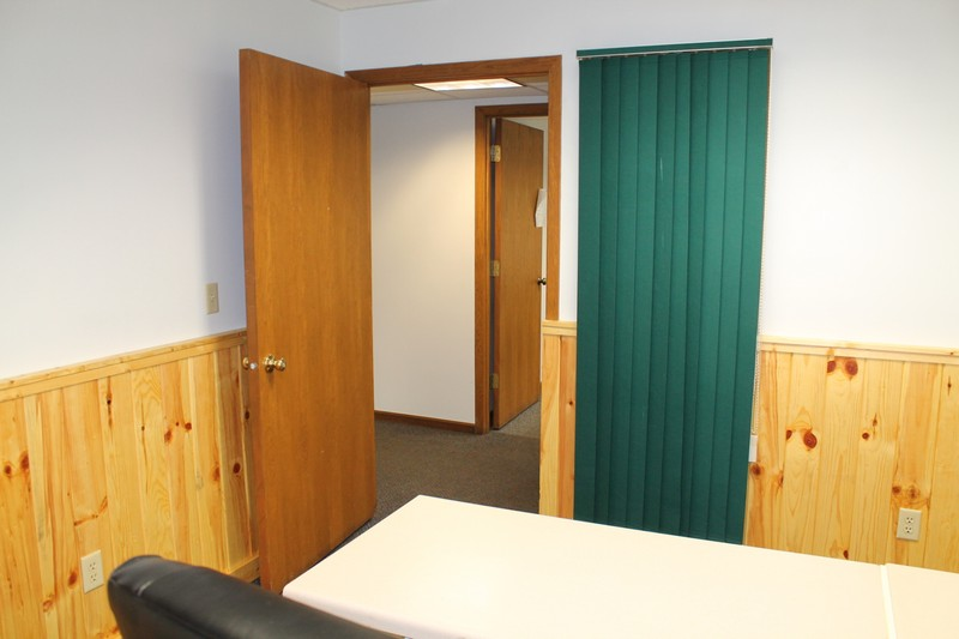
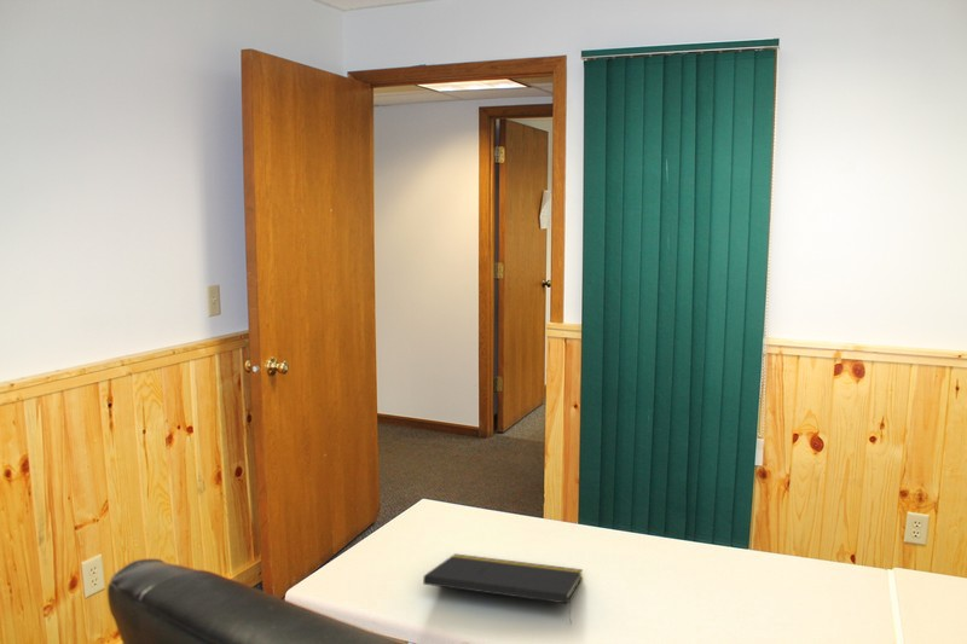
+ notepad (505, 576)
